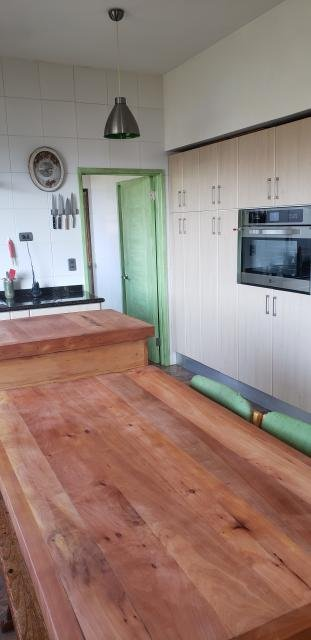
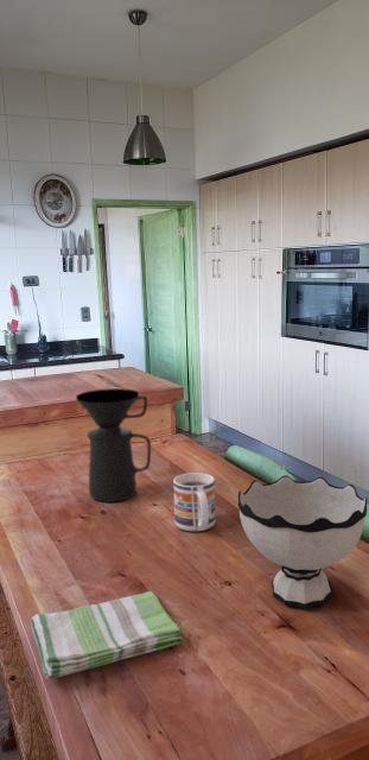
+ coffee maker (110, 444)
+ mug (193, 502)
+ bowl (304, 536)
+ dish towel (103, 626)
